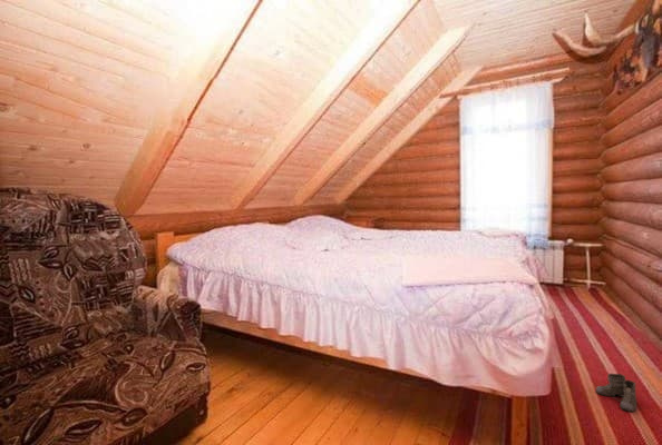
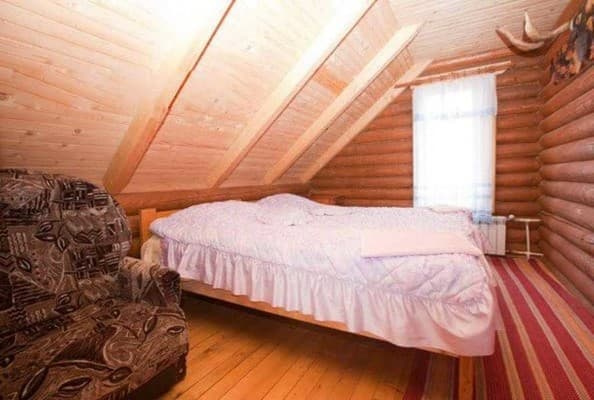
- boots (617, 388)
